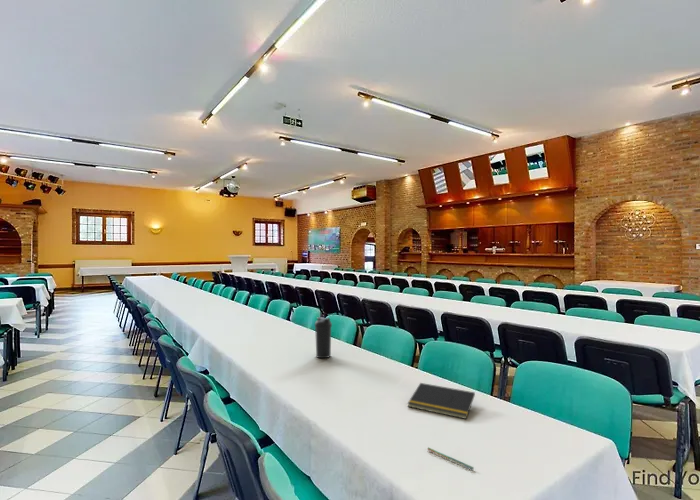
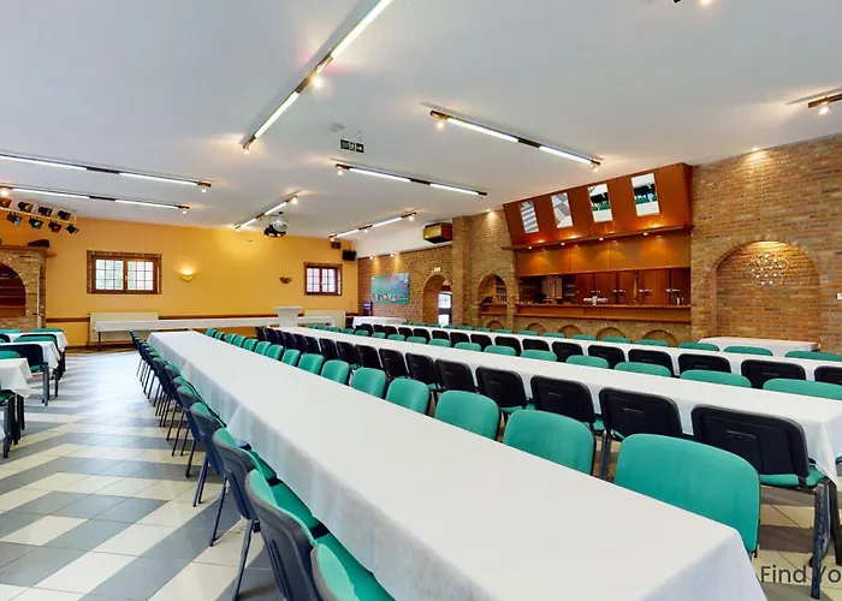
- notepad (441, 399)
- pen (449, 457)
- water bottle (323, 336)
